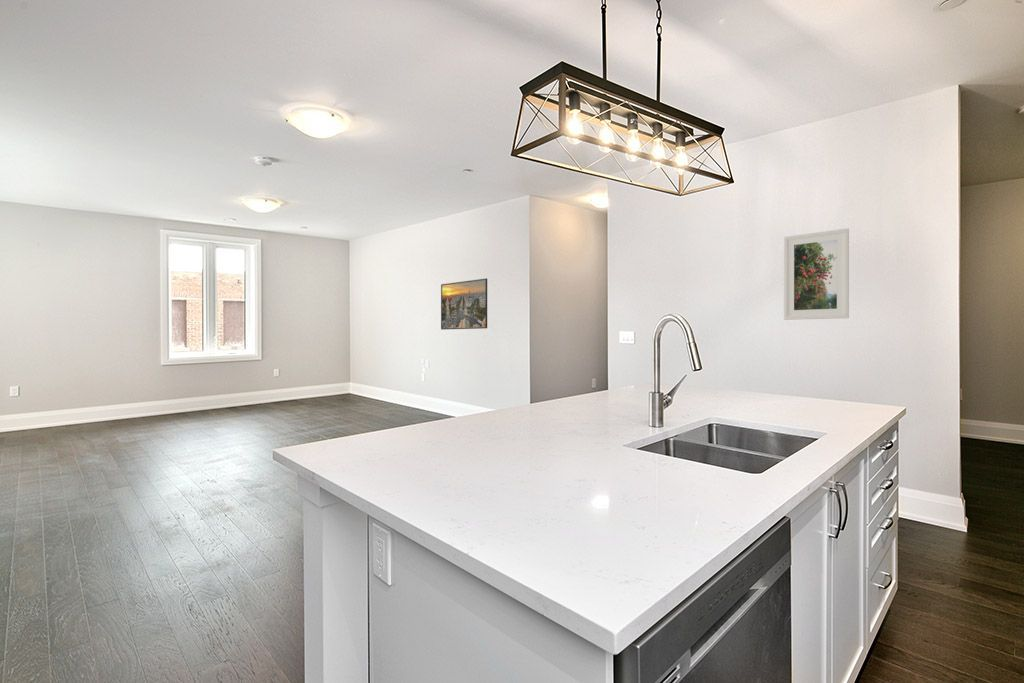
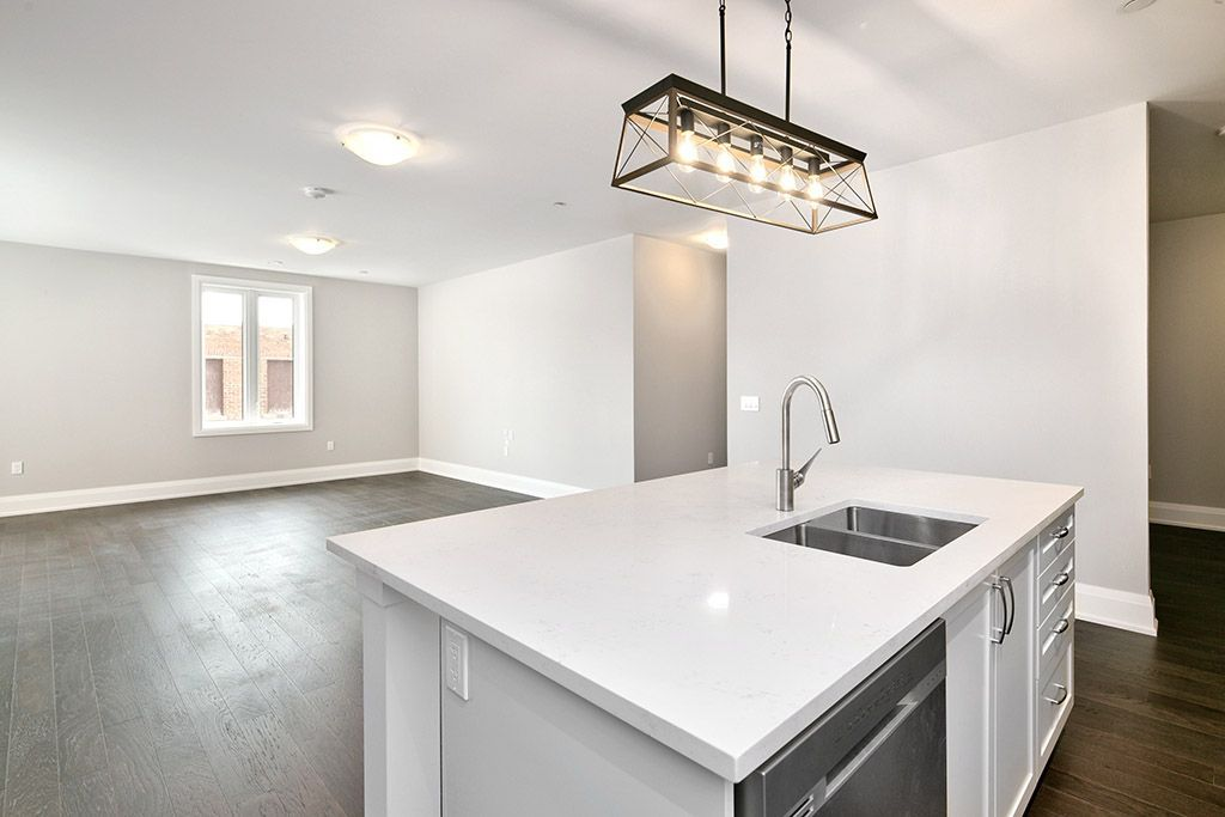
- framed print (815, 276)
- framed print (463, 305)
